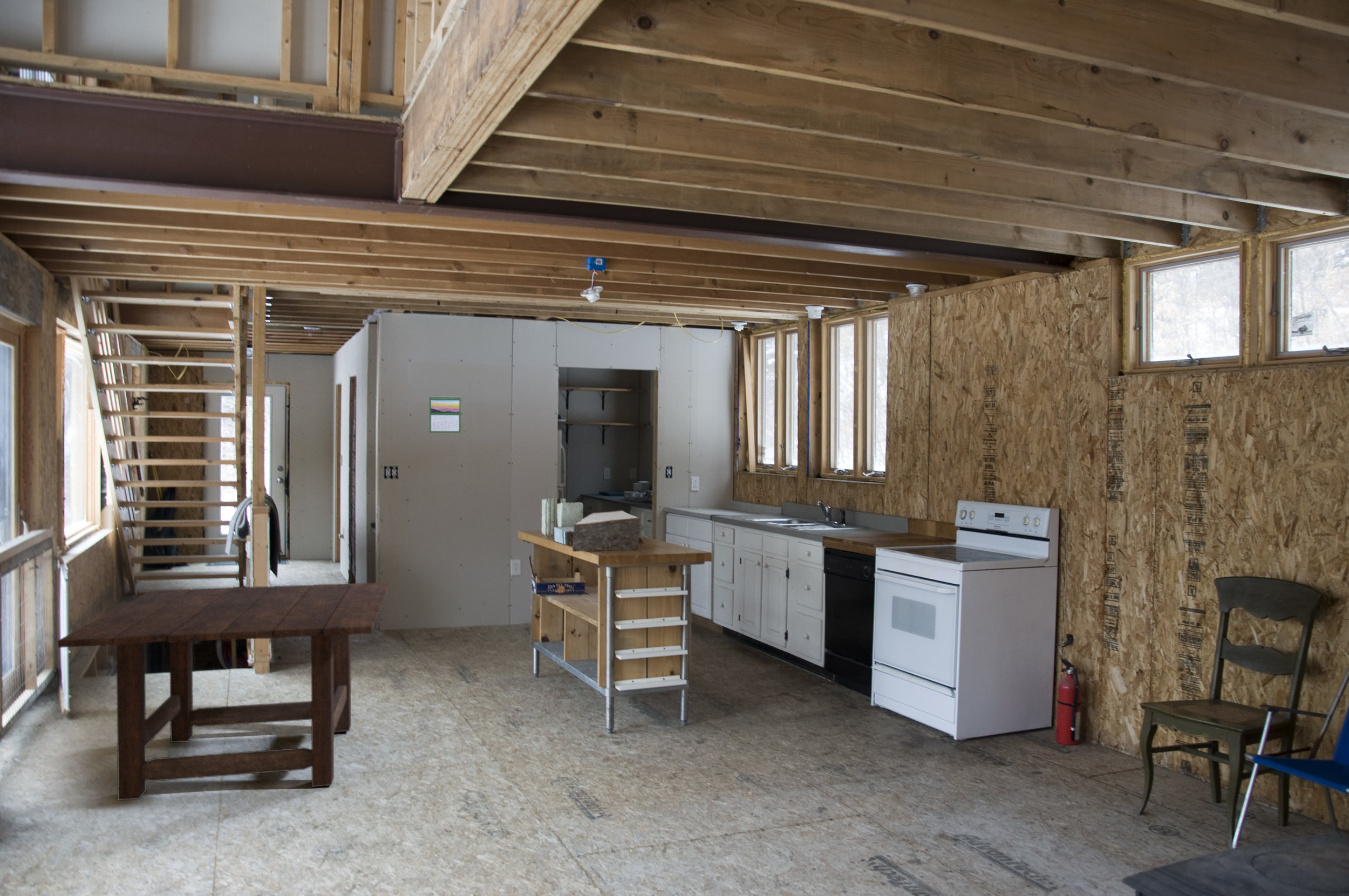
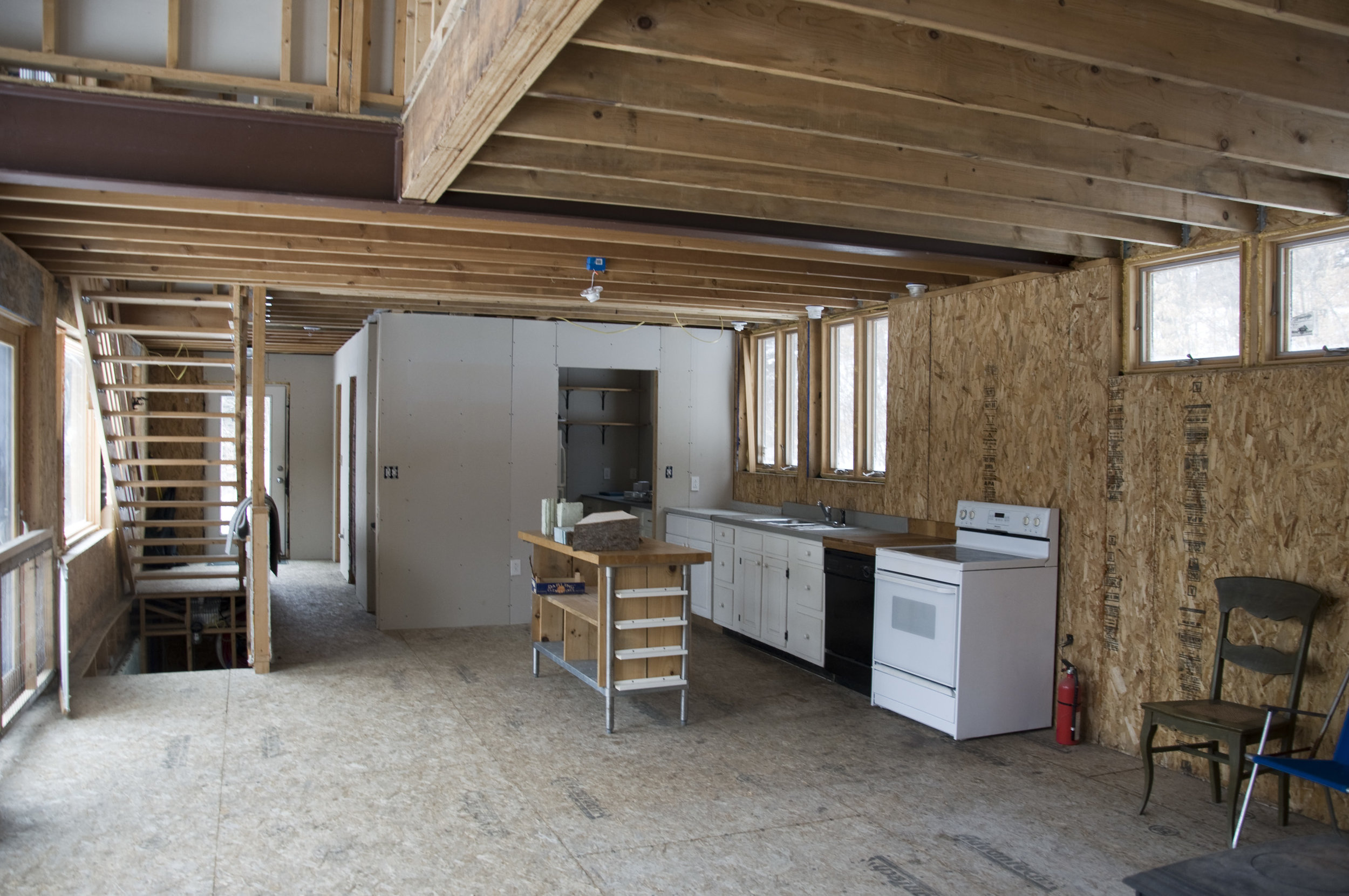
- dining table (250, 705)
- calendar (445, 414)
